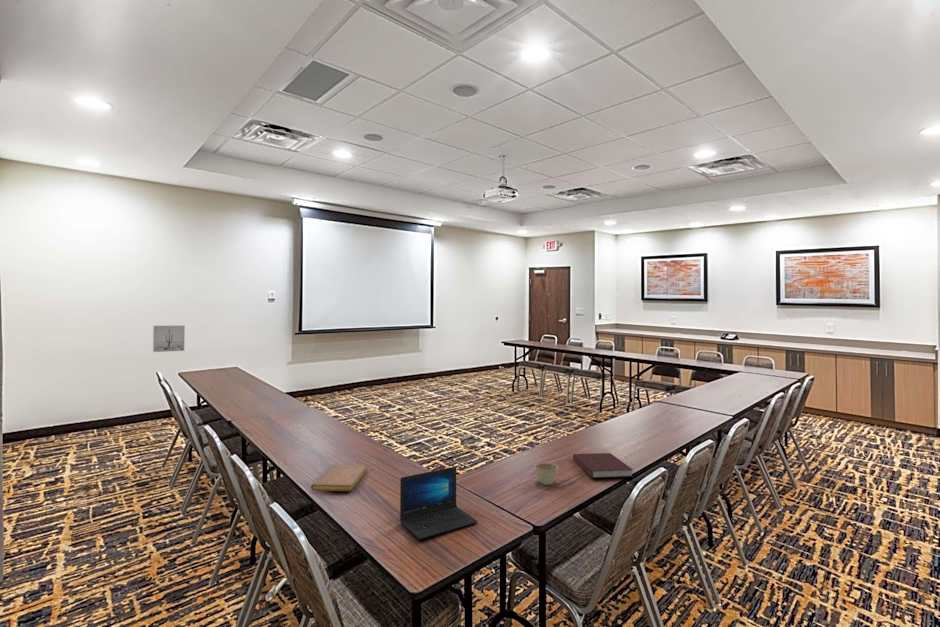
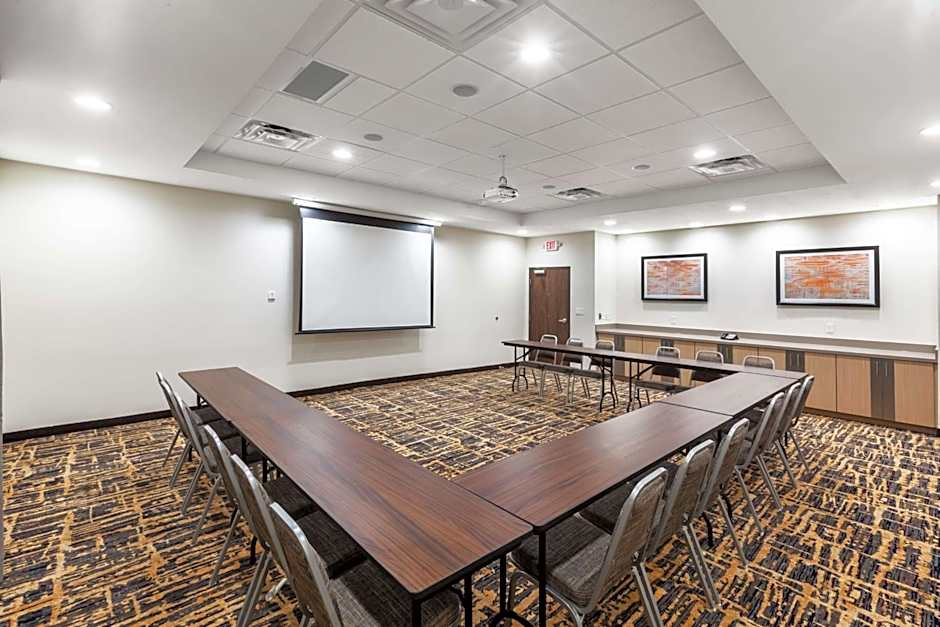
- notebook (340, 477)
- wall art (169, 338)
- flower pot (546, 474)
- notebook (601, 464)
- laptop (438, 500)
